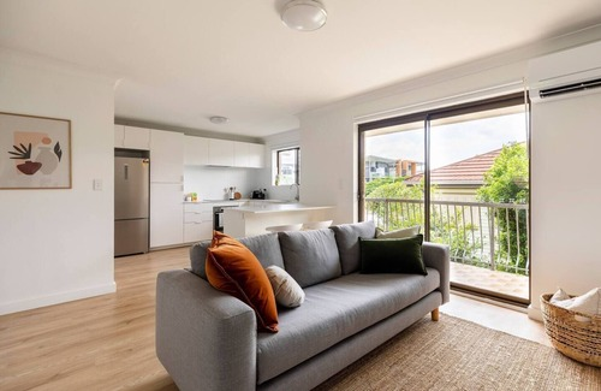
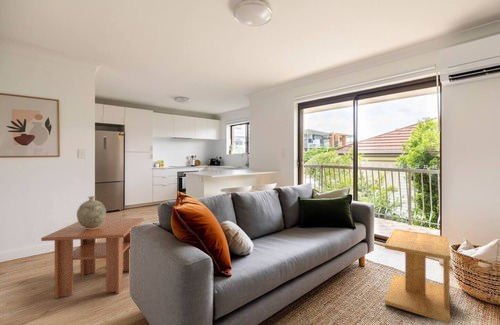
+ coffee table (100, 254)
+ decorative vase (91, 212)
+ side table (417, 269)
